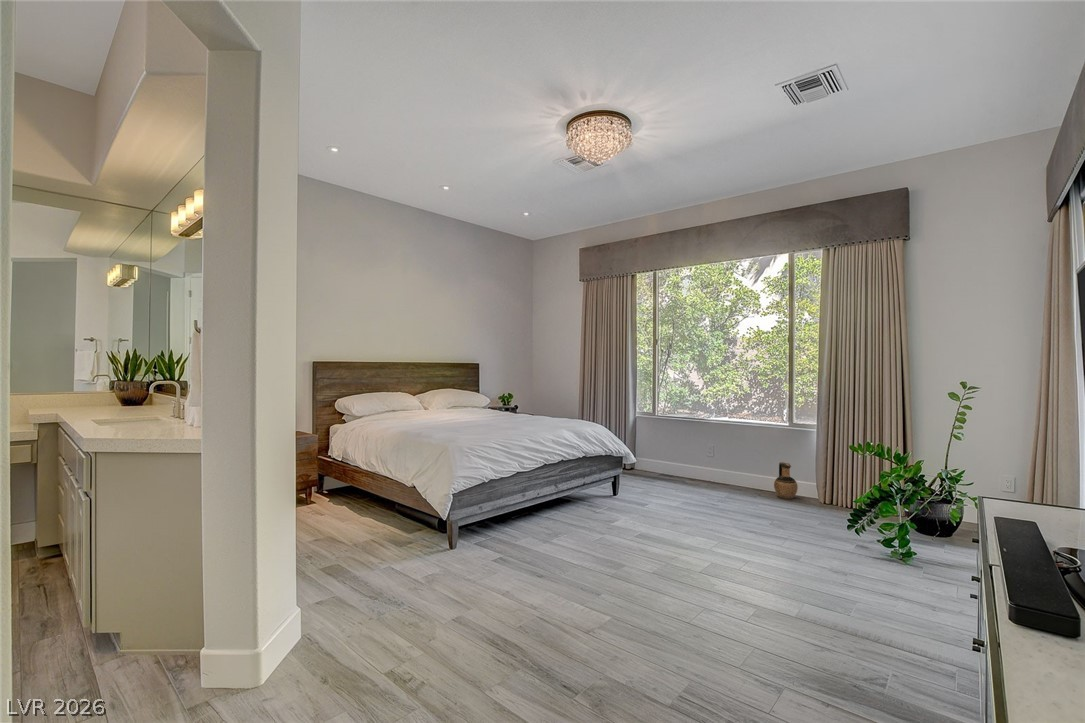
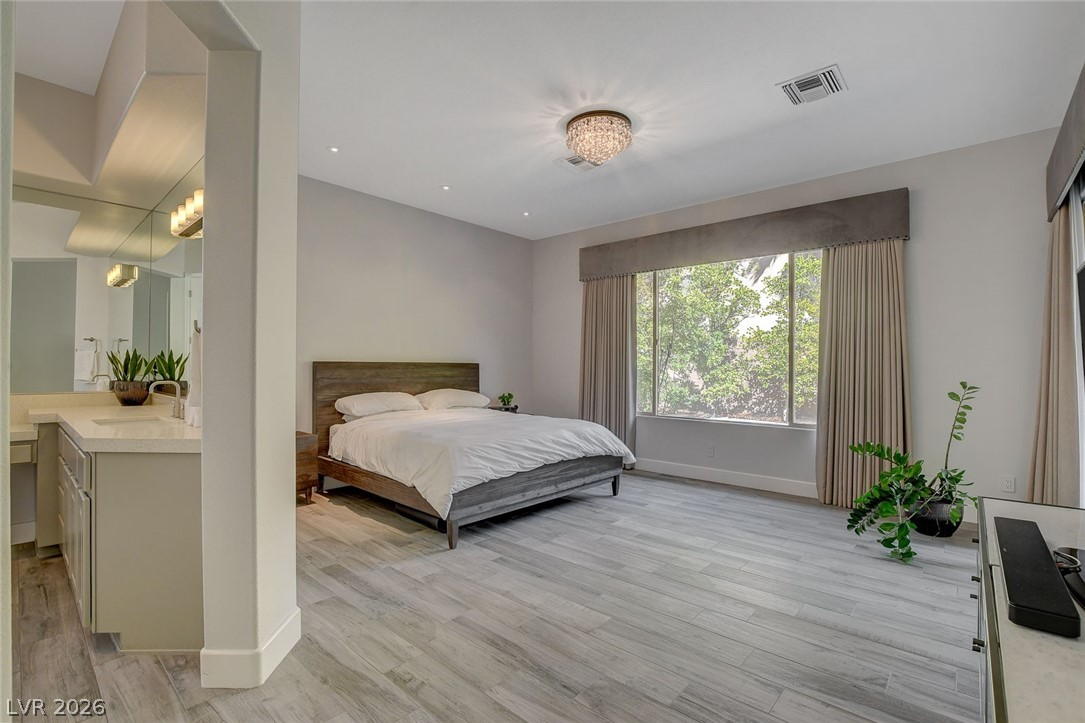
- ceramic jug (785, 480)
